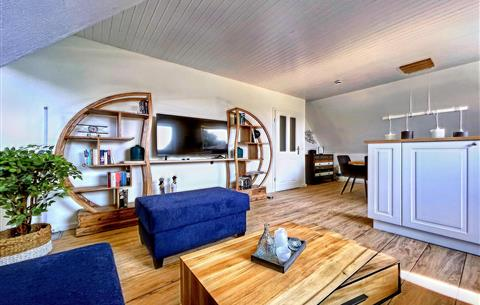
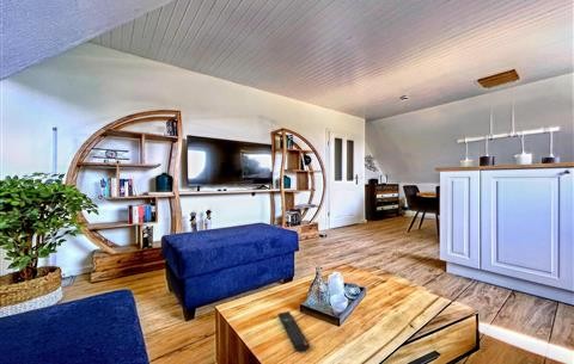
+ remote control (292, 329)
